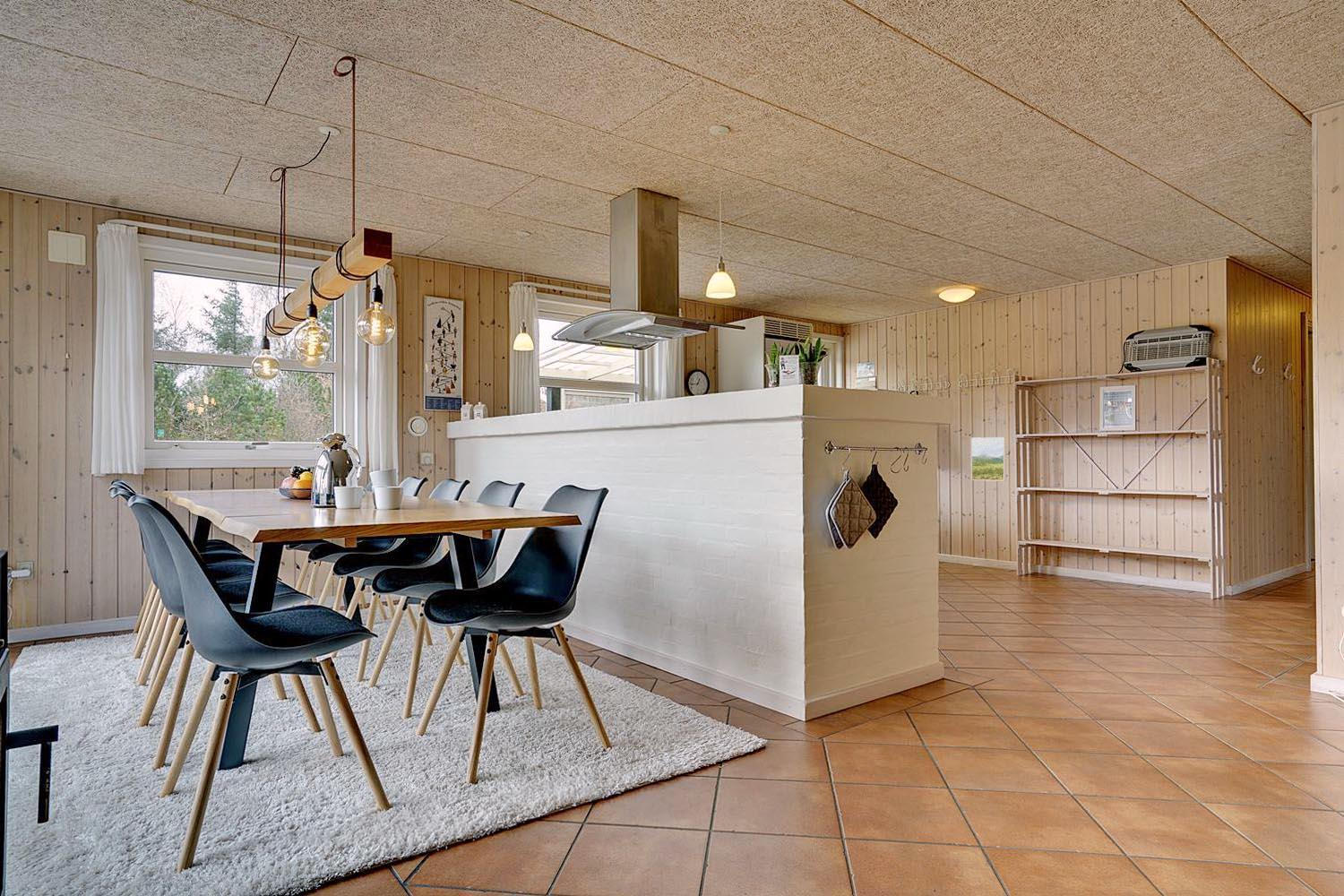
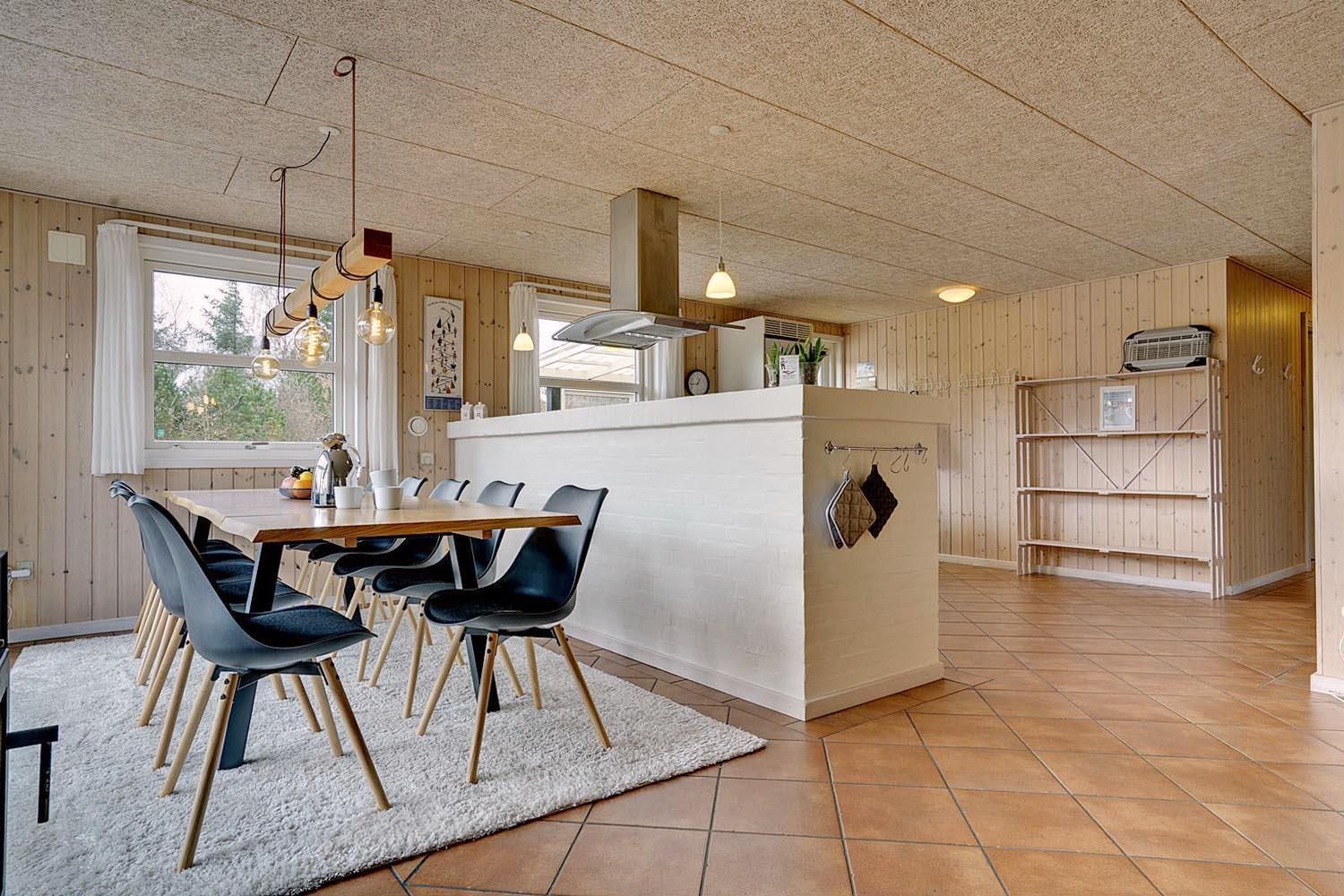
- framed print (988, 459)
